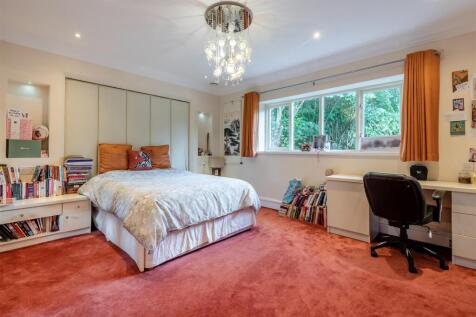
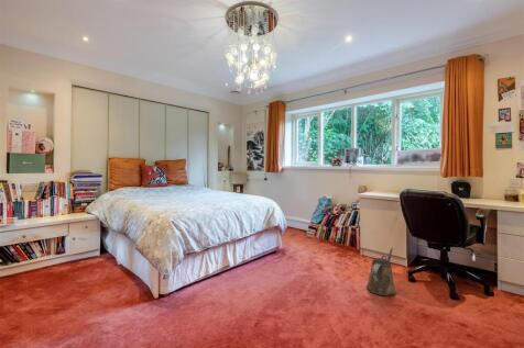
+ watering can (383, 269)
